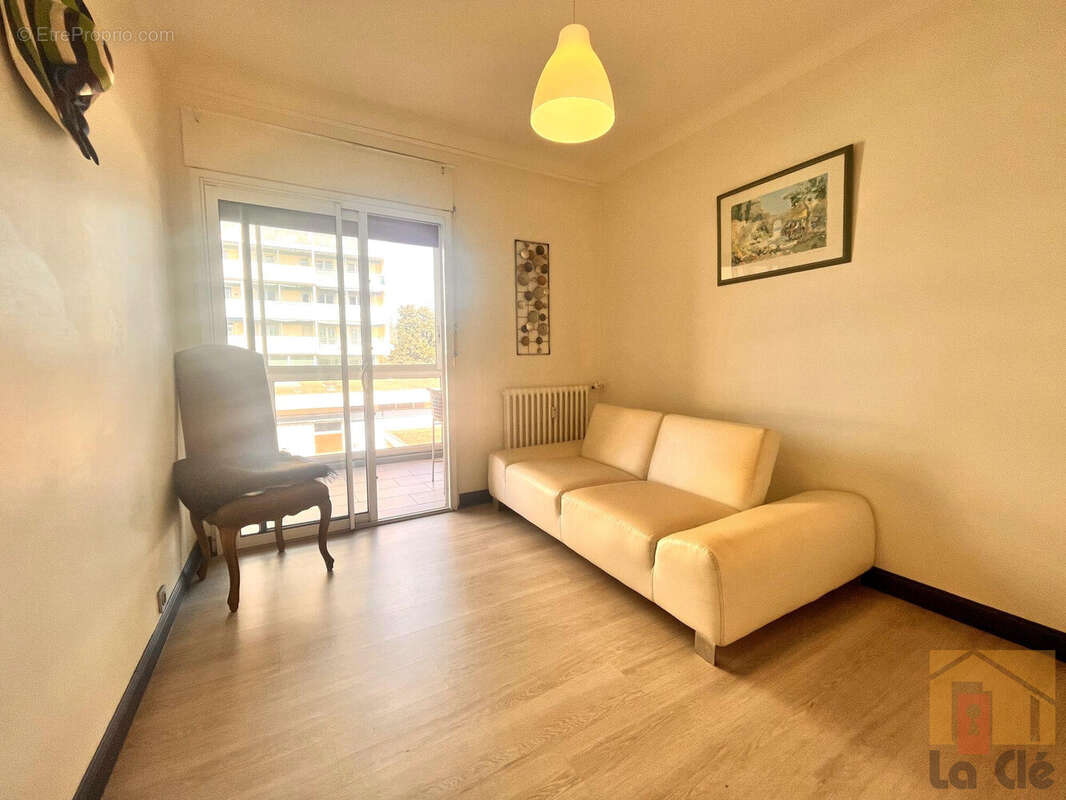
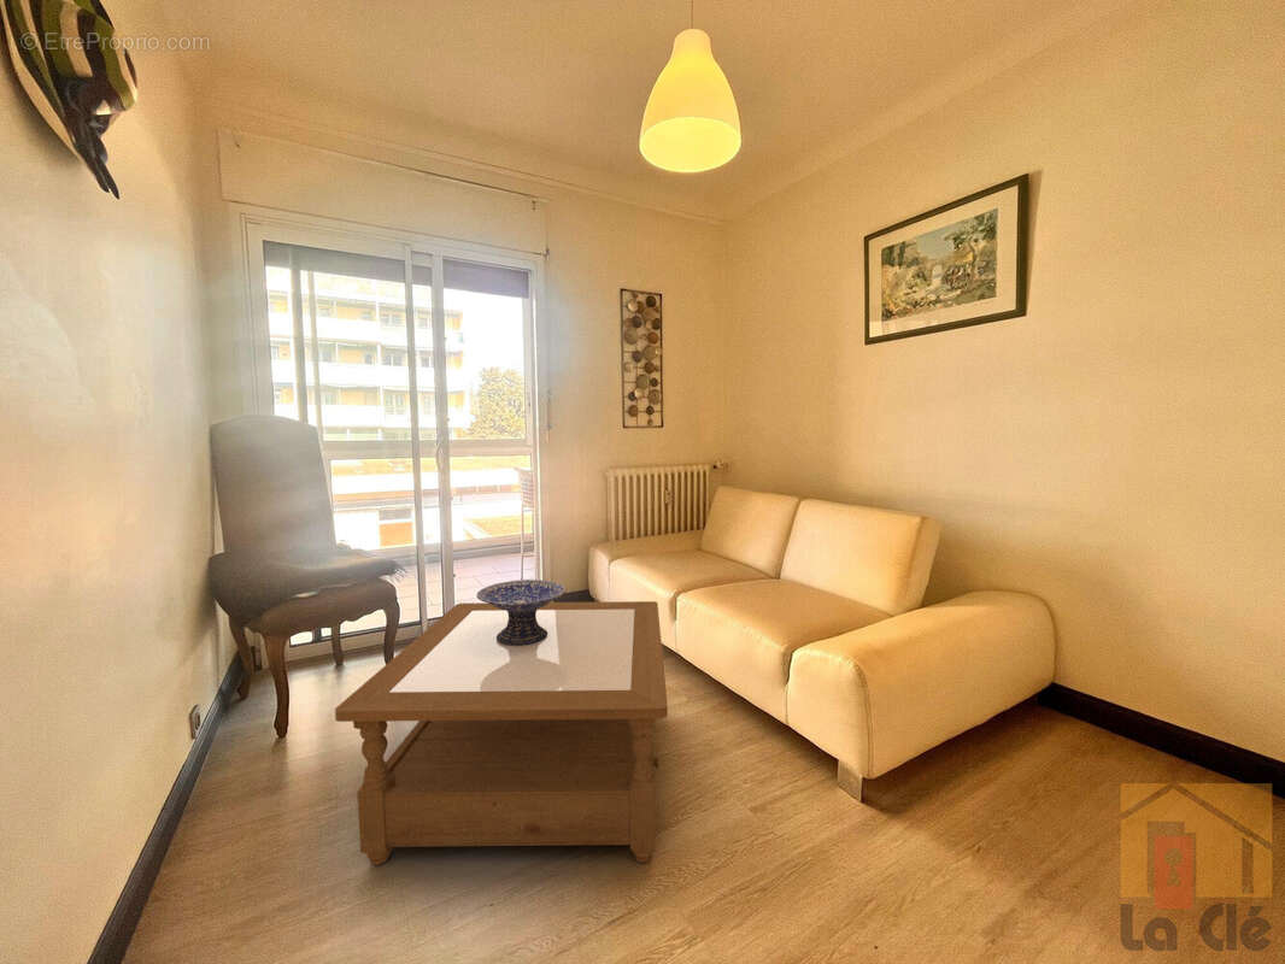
+ coffee table (538, 706)
+ decorative bowl (522, 612)
